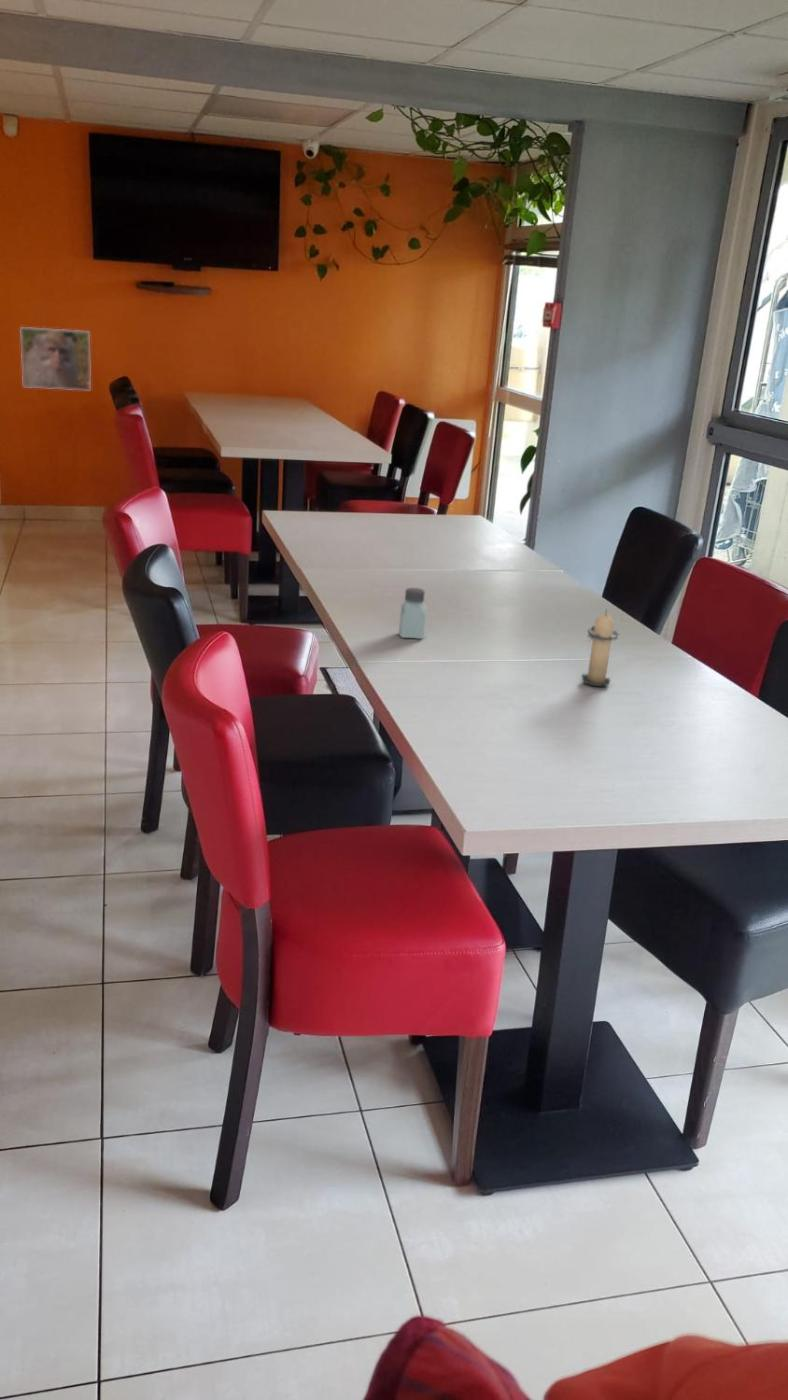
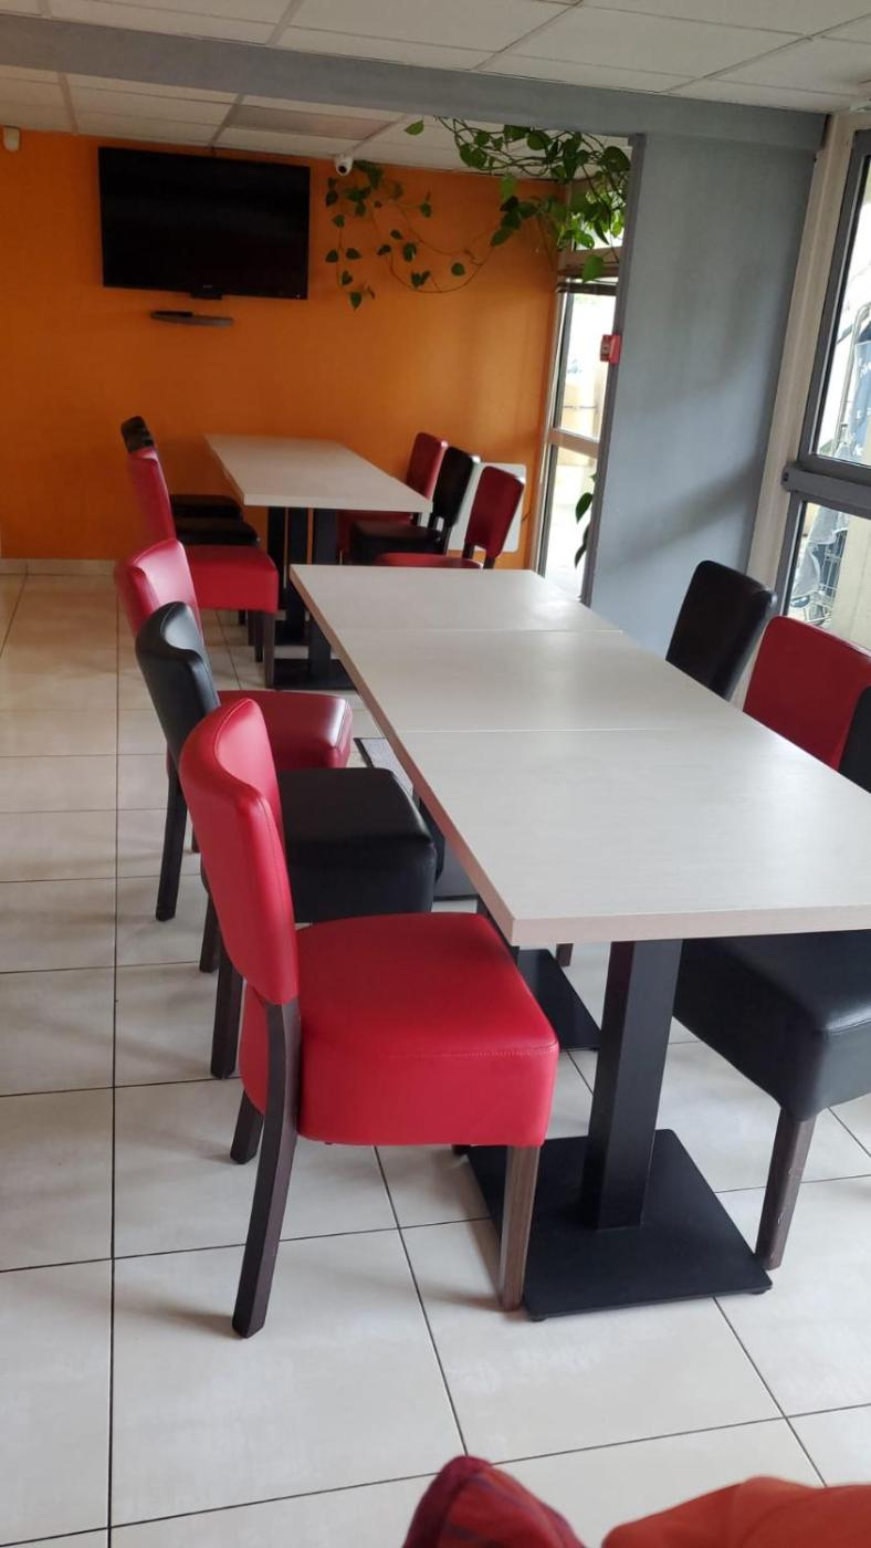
- candle (601, 646)
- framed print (56, 359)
- saltshaker (413, 612)
